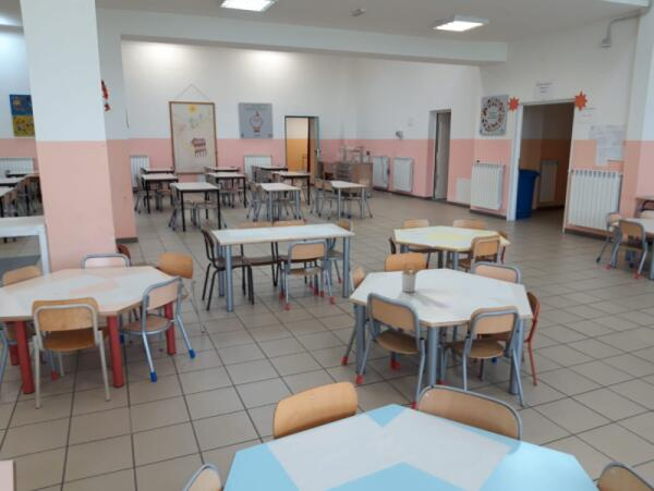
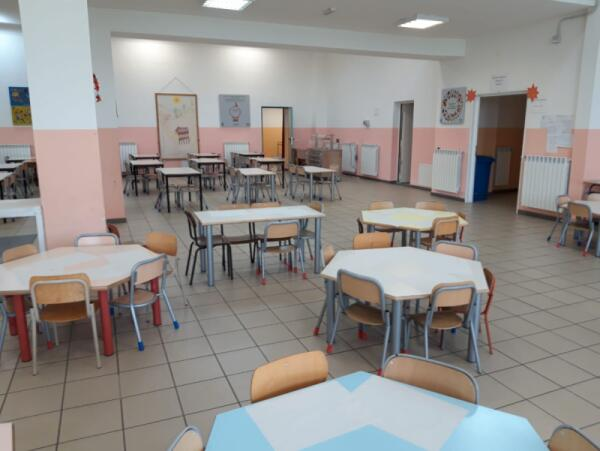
- utensil holder (411, 278)
